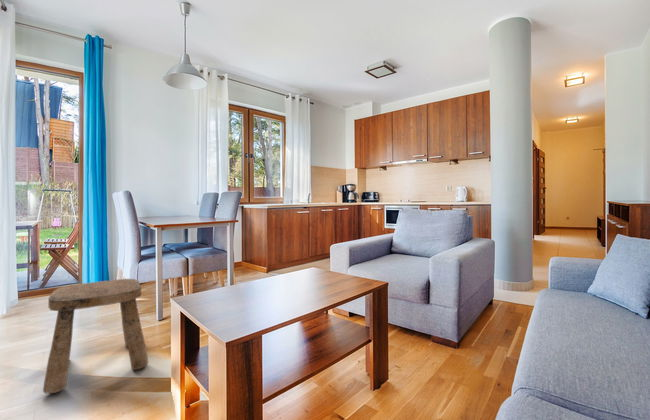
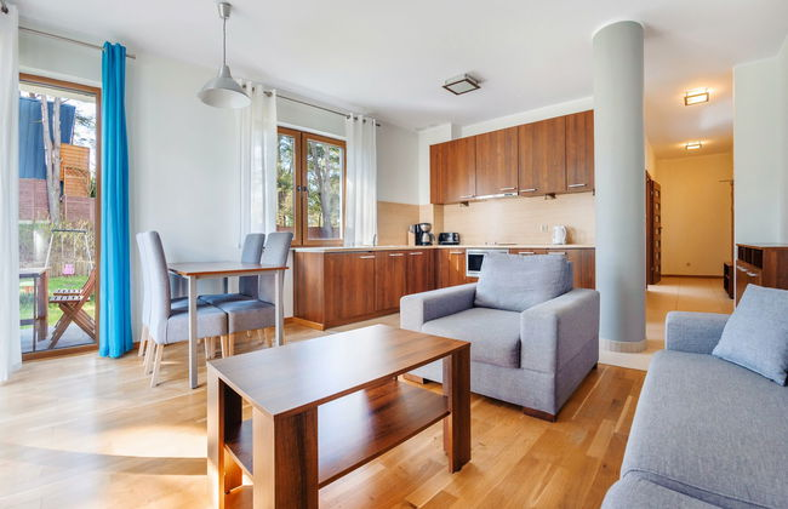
- stool (95, 306)
